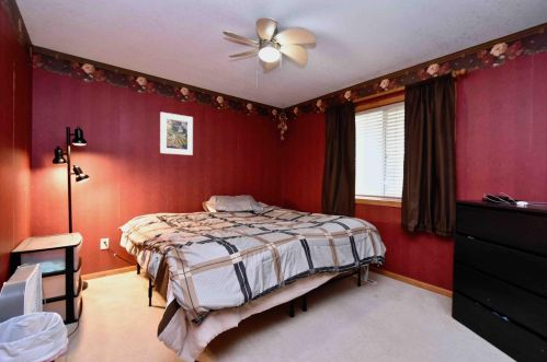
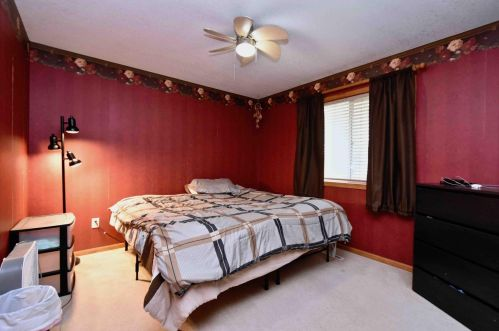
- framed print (176, 133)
